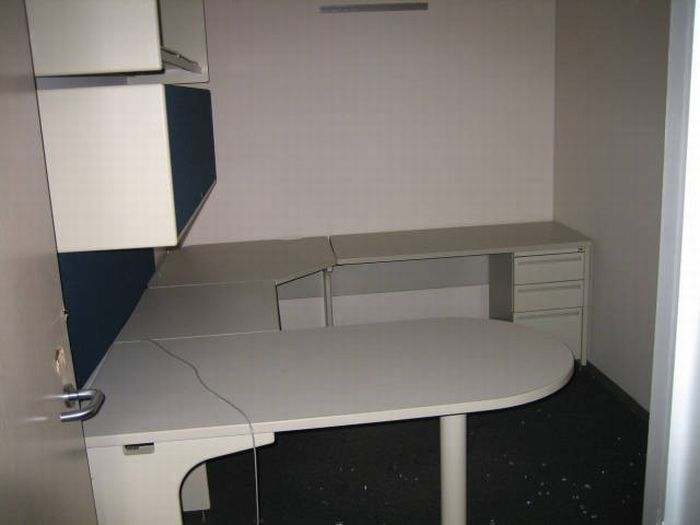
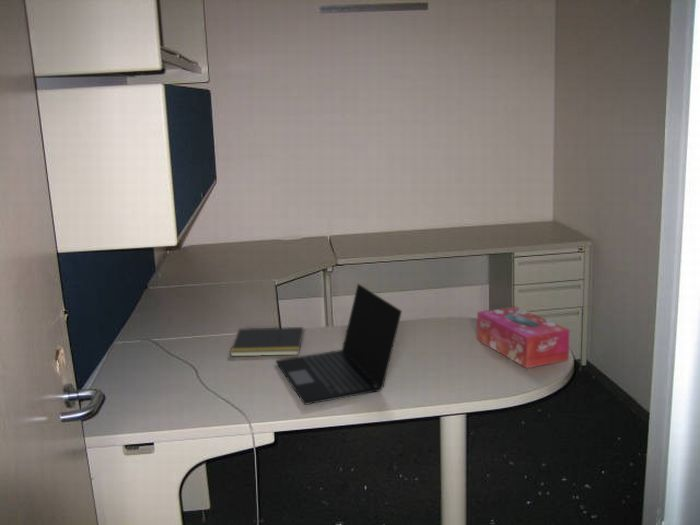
+ notepad (267, 341)
+ laptop (344, 340)
+ tissue box (520, 334)
